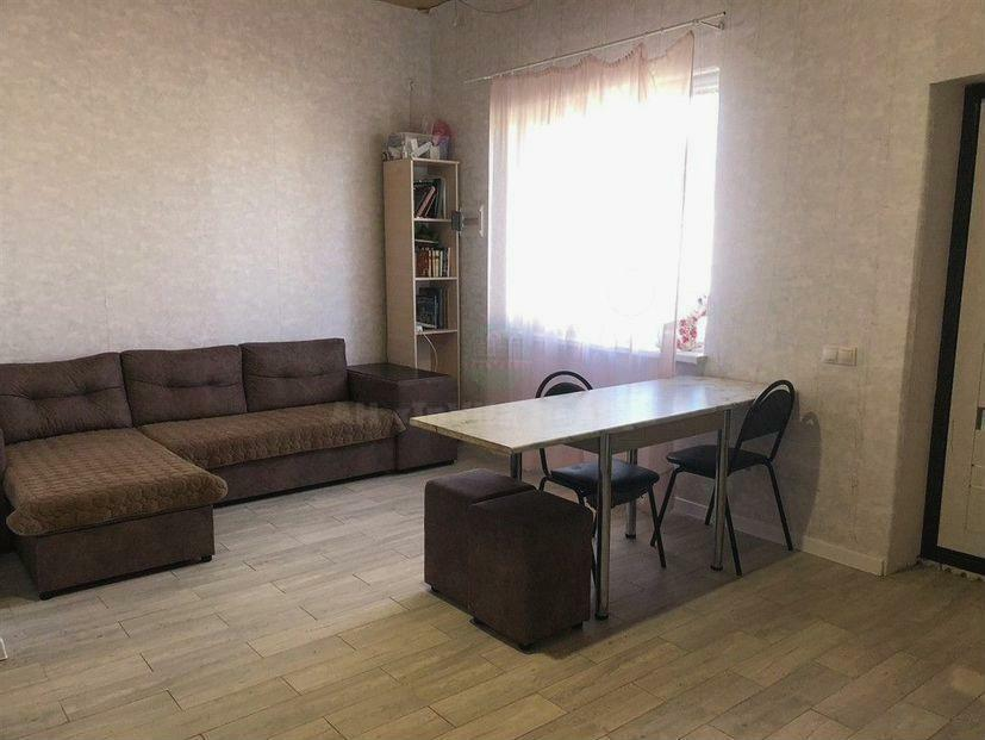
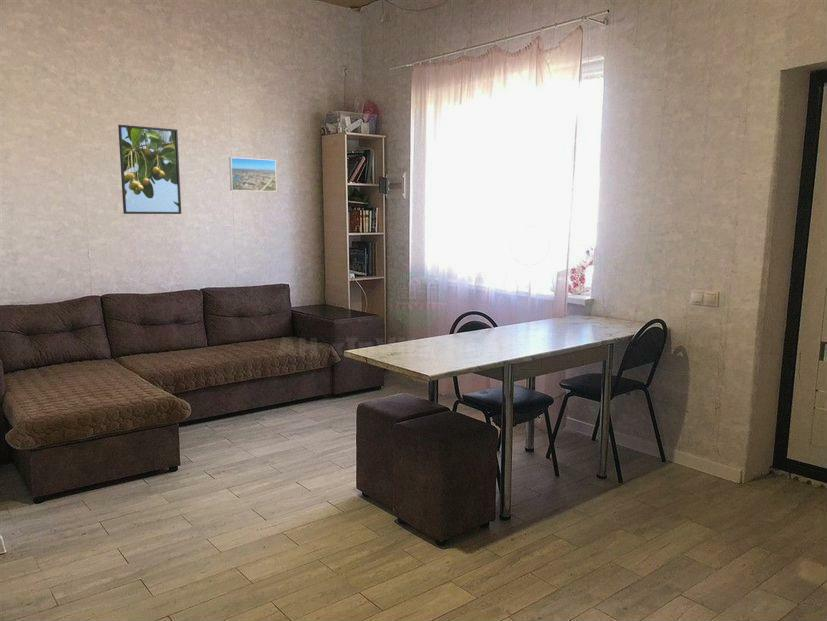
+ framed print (253, 175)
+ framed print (150, 171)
